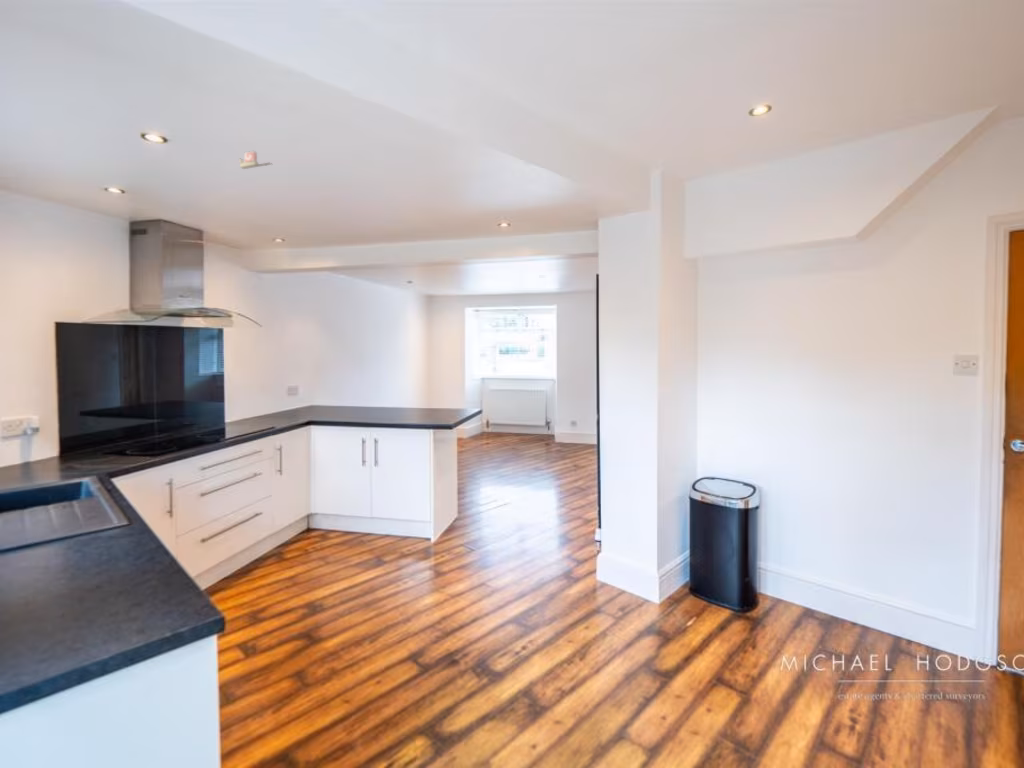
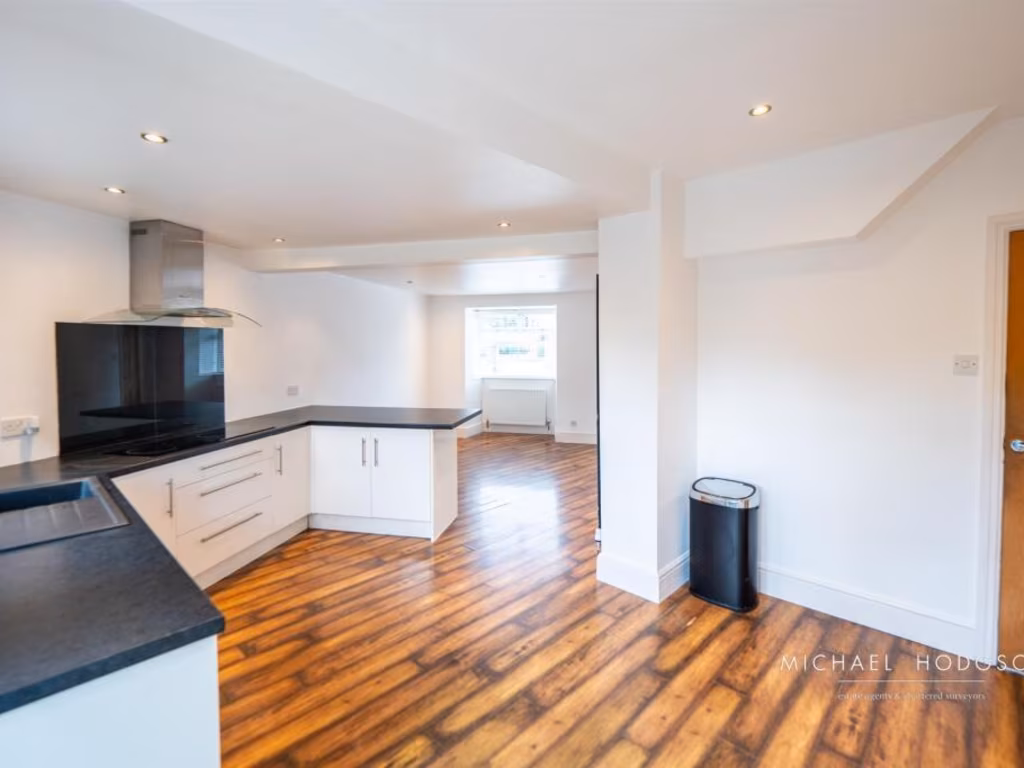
- tape dispenser (255, 158)
